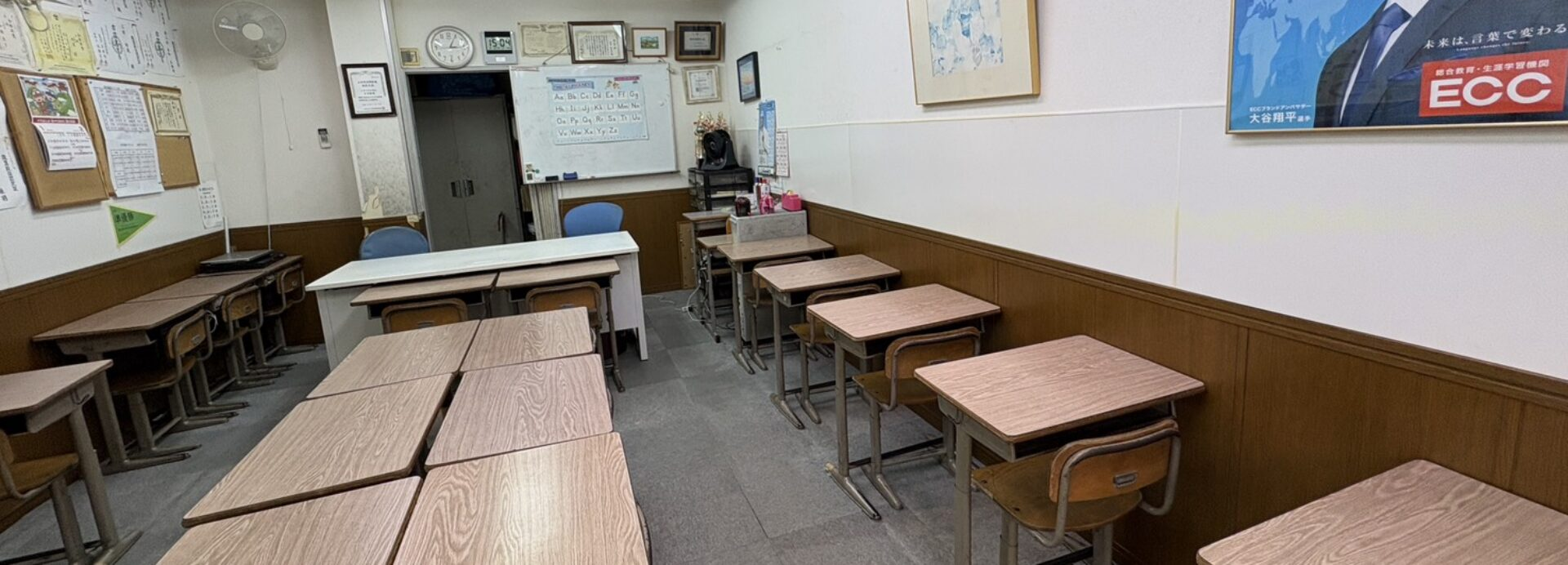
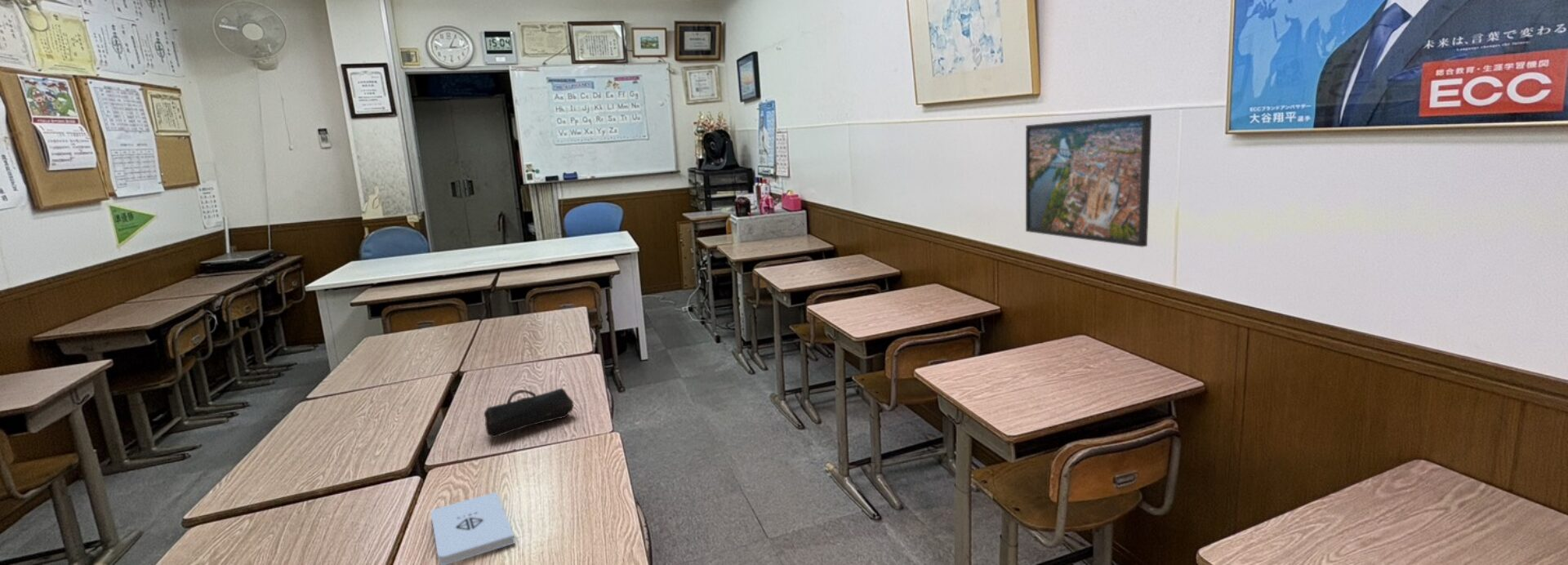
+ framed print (1080, 180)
+ notepad (470, 526)
+ pencil case (529, 410)
